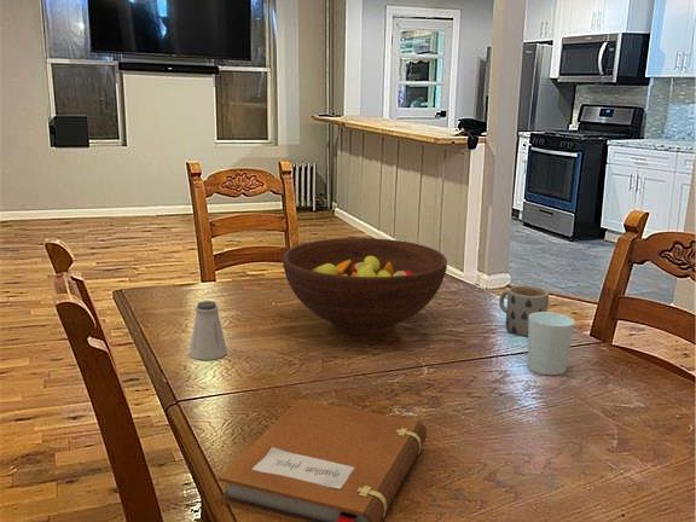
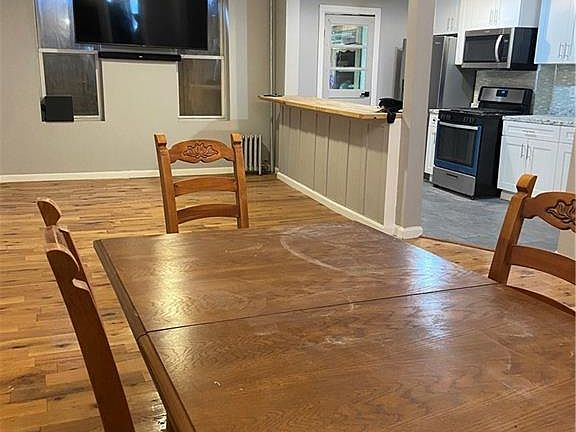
- mug (520, 308)
- cup (549, 343)
- saltshaker (207, 327)
- notebook (329, 462)
- fruit bowl (364, 291)
